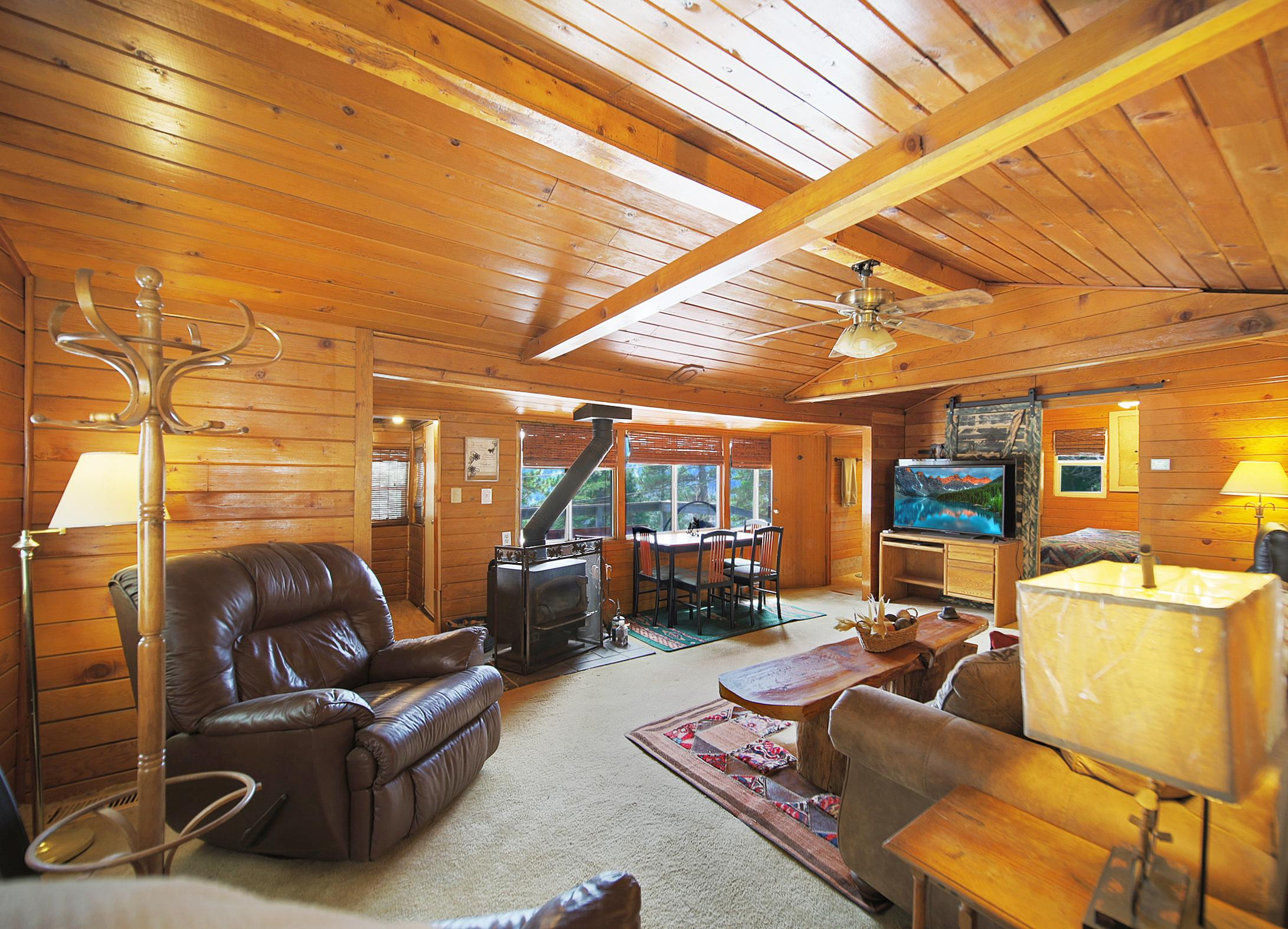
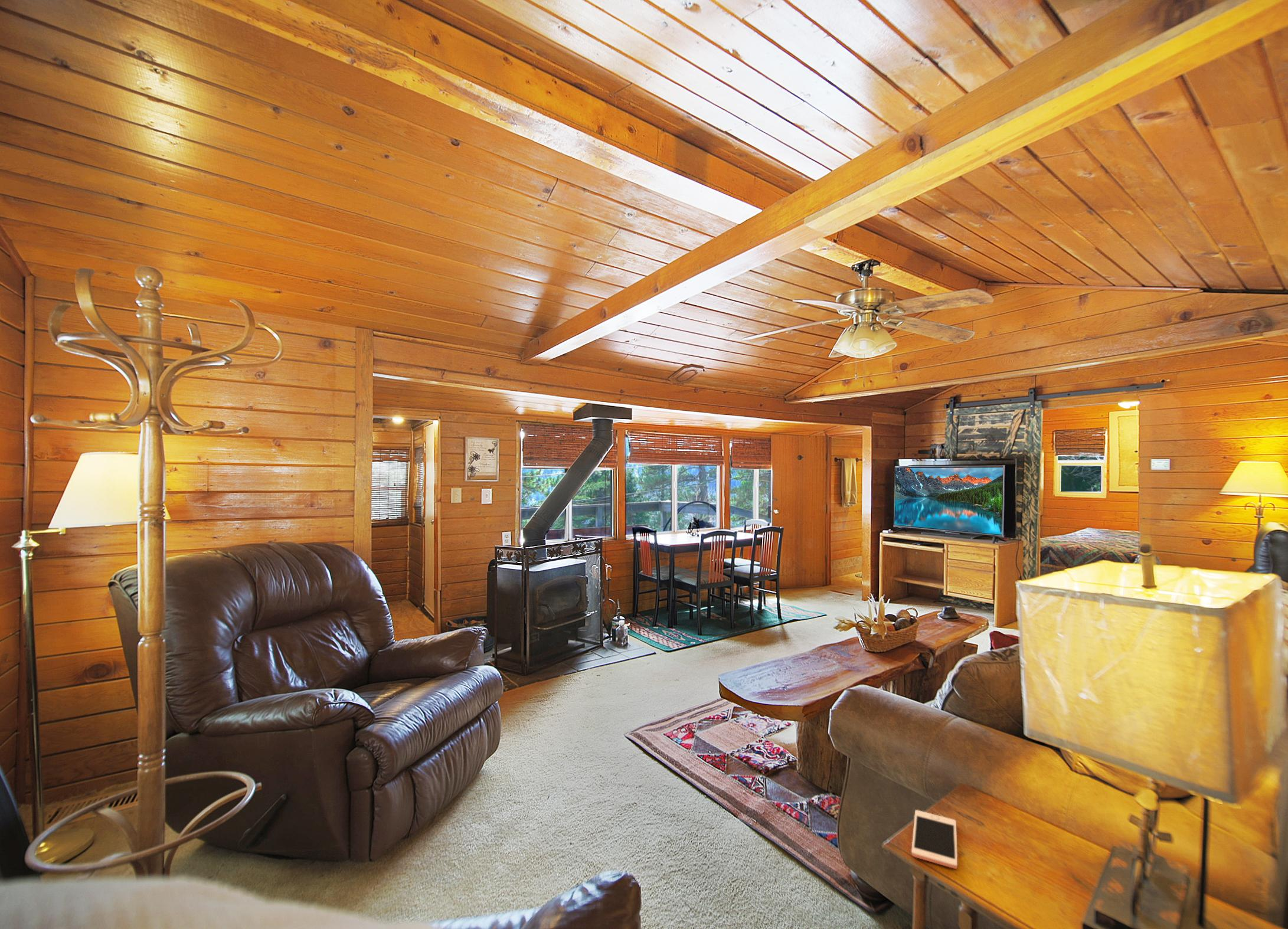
+ cell phone (934, 837)
